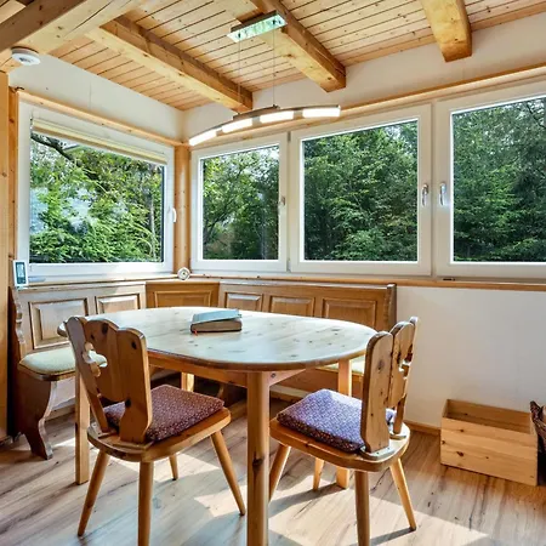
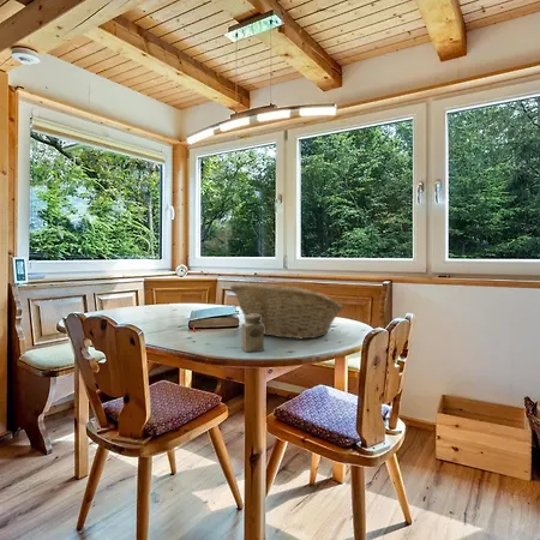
+ salt shaker (252, 331)
+ fruit basket (284, 307)
